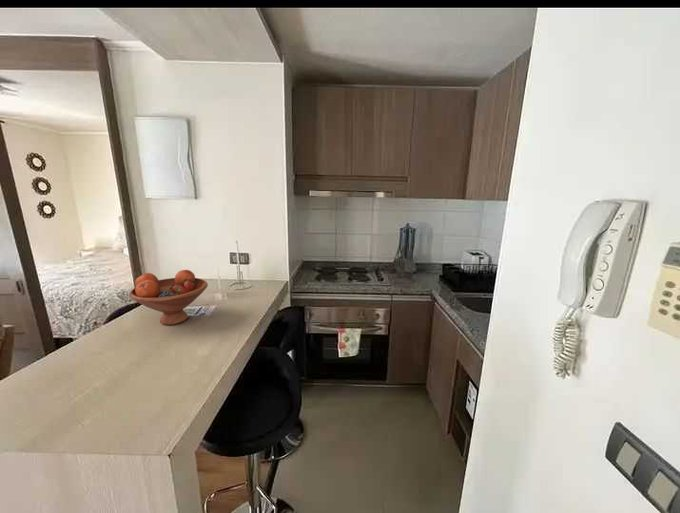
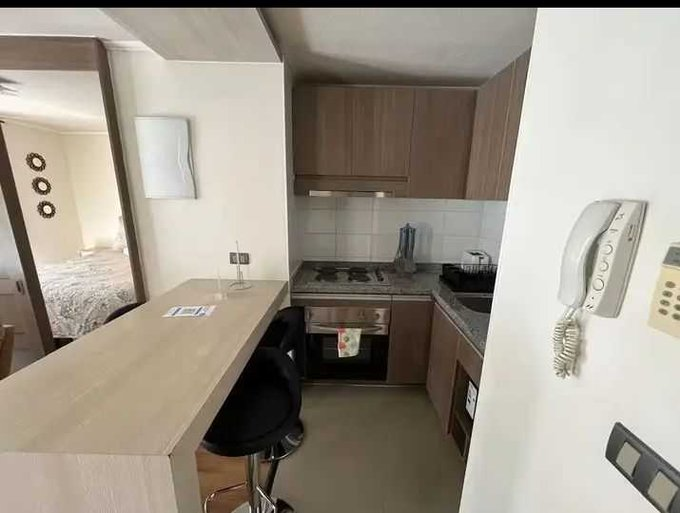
- fruit bowl (171, 297)
